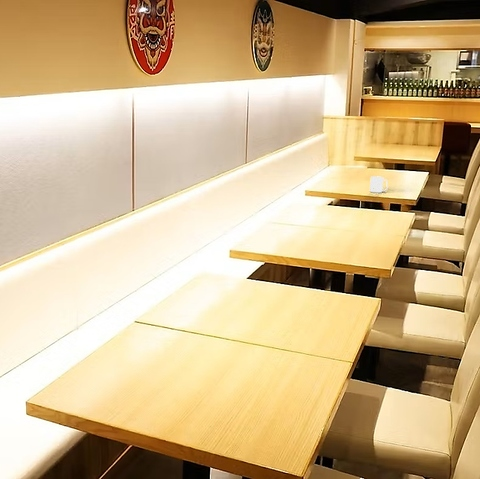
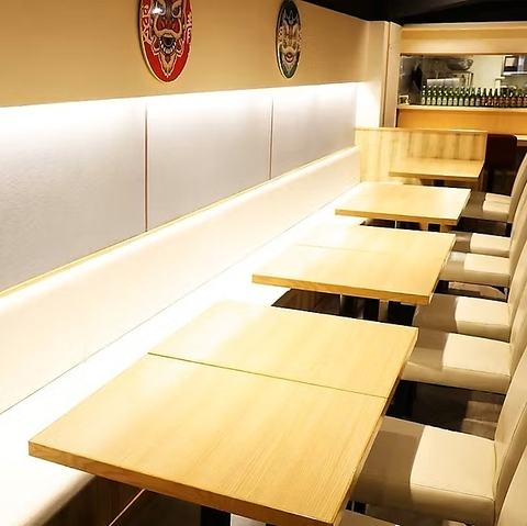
- mug (379, 184)
